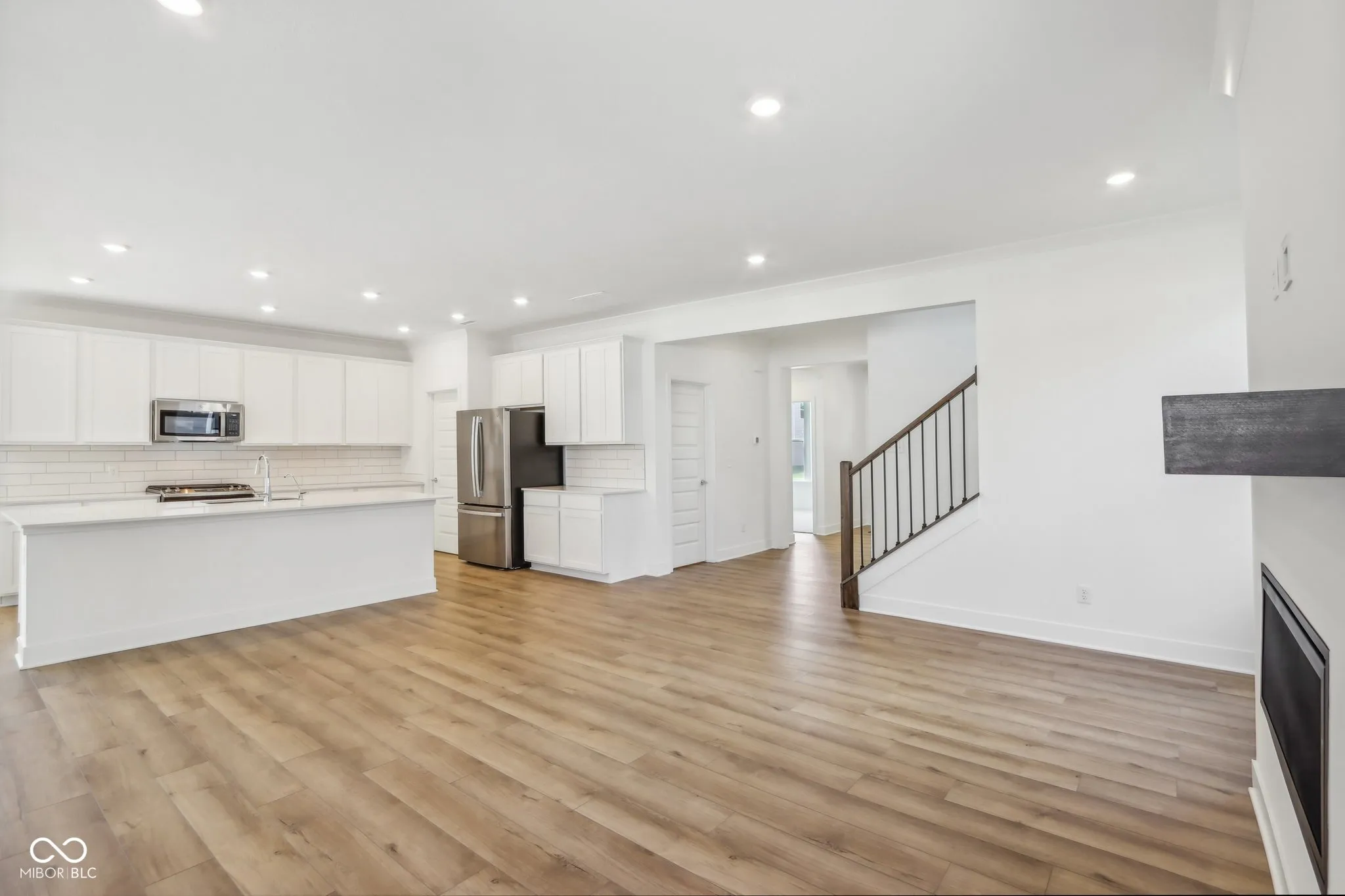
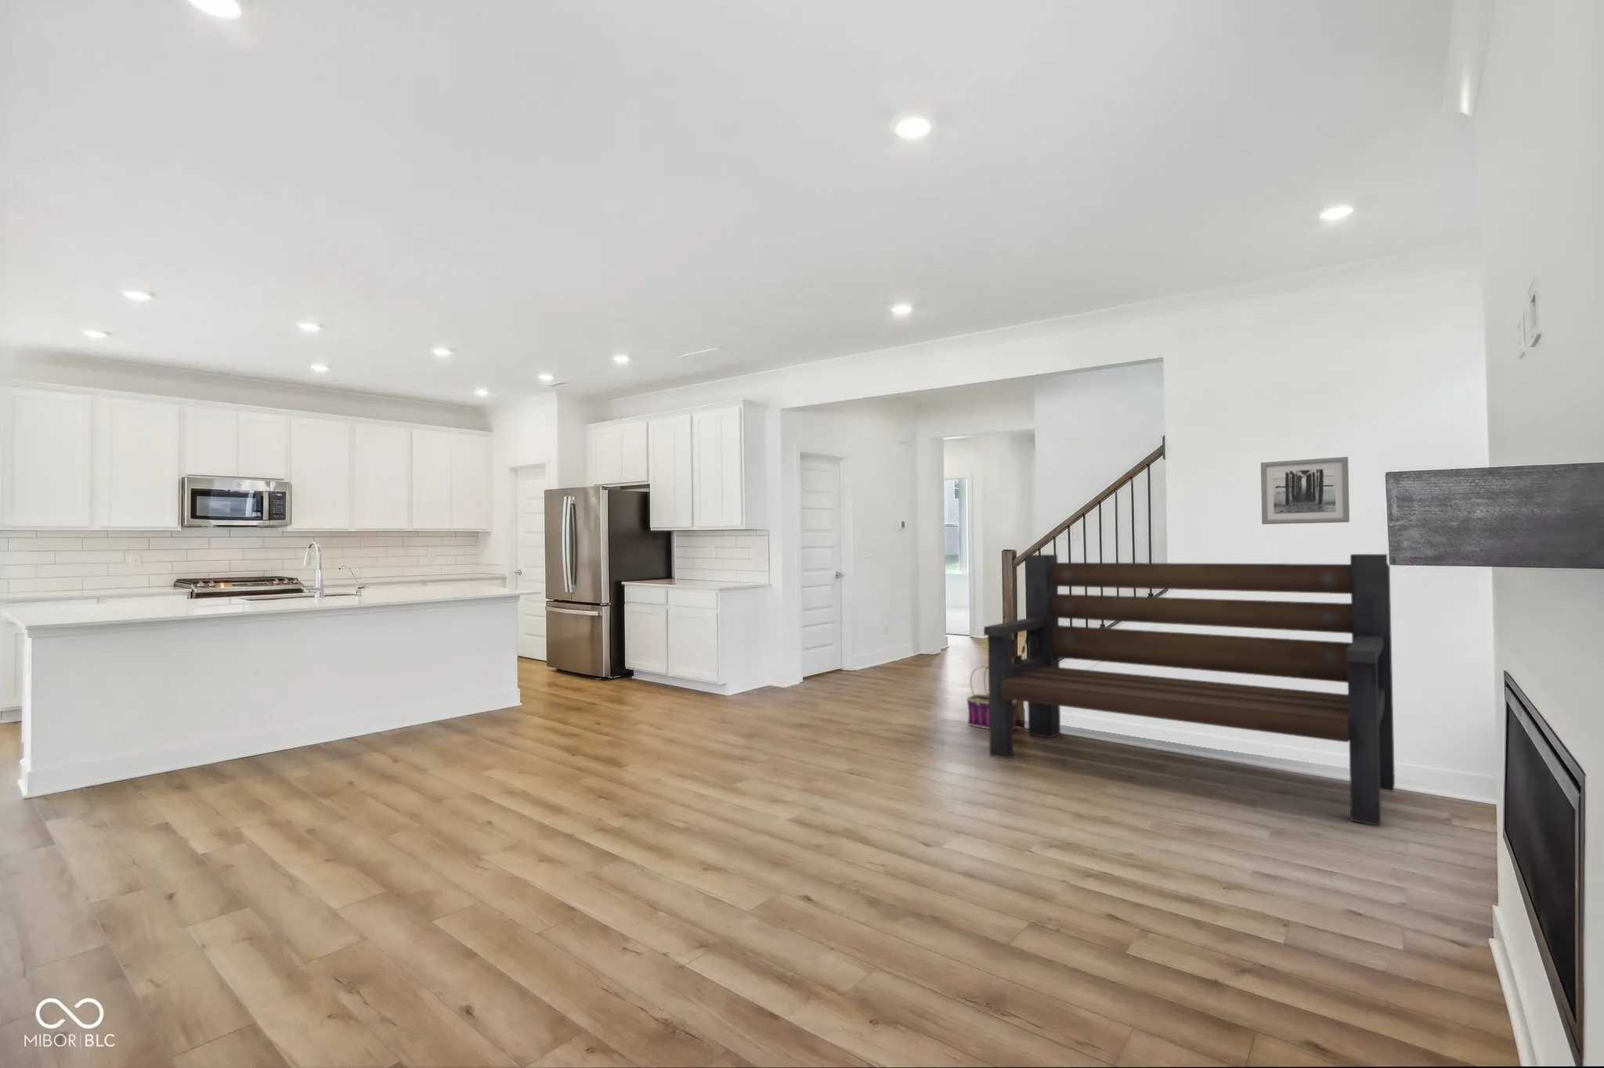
+ wall art (1303, 491)
+ basket (989, 696)
+ bench (1171, 662)
